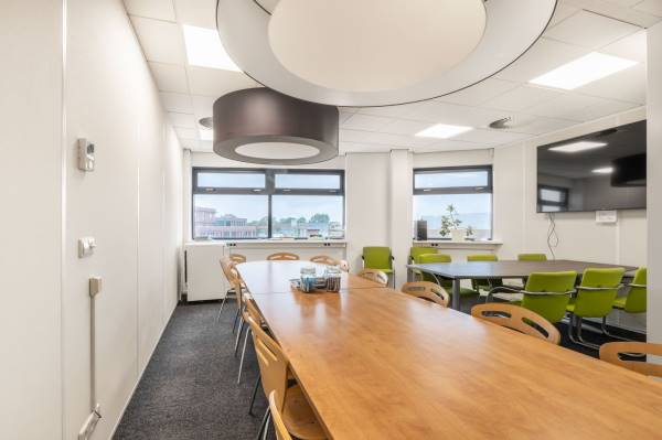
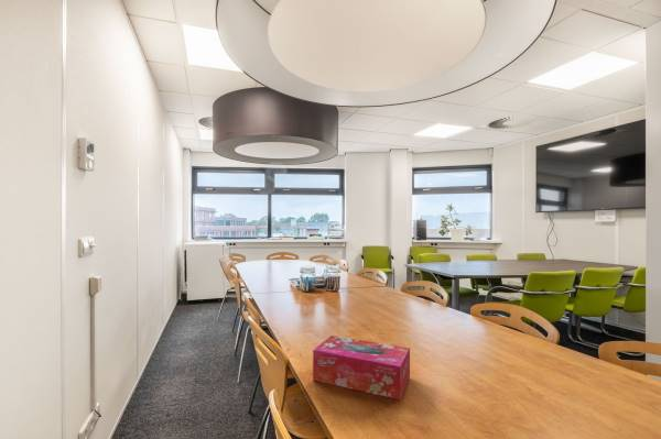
+ tissue box (361, 363)
